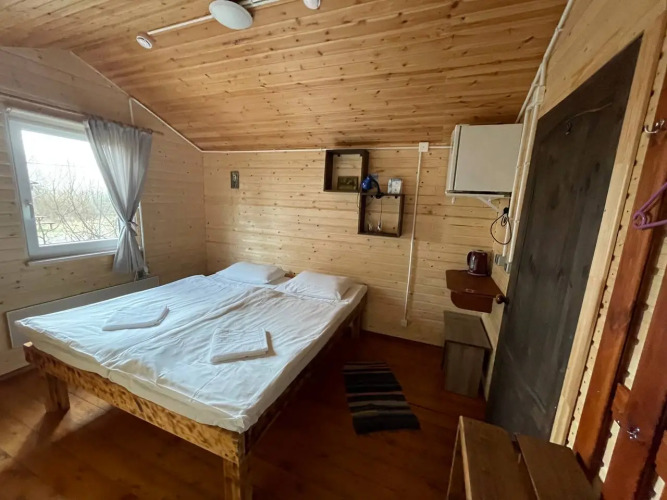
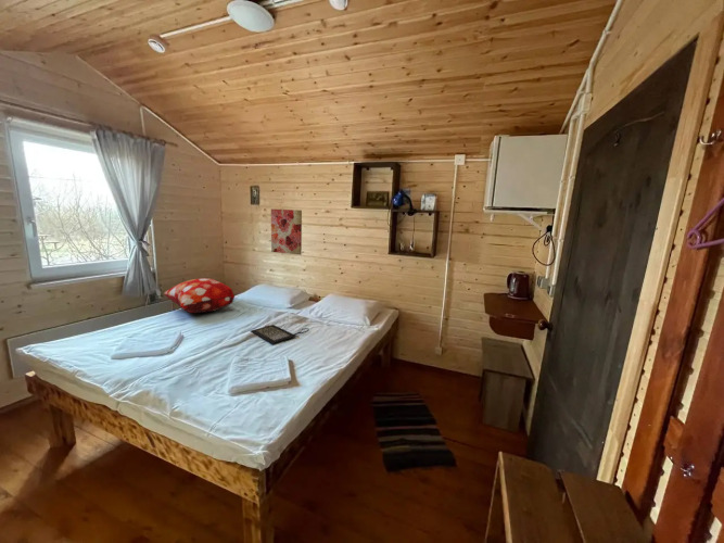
+ clutch bag (275, 333)
+ decorative pillow (199, 294)
+ wall art (285, 231)
